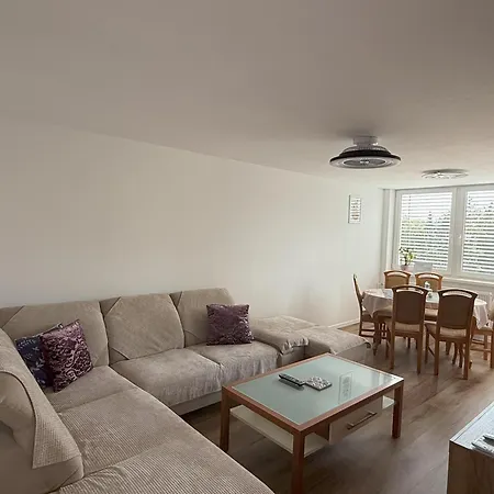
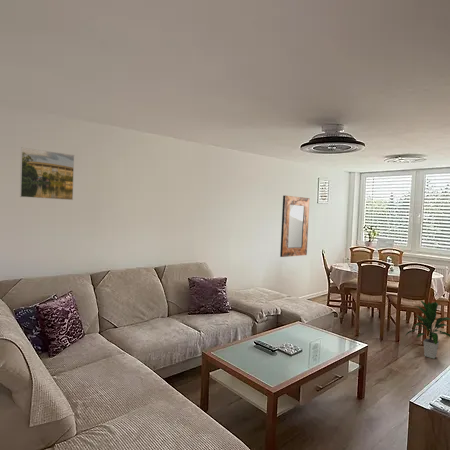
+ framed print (48, 175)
+ home mirror (295, 226)
+ indoor plant (430, 327)
